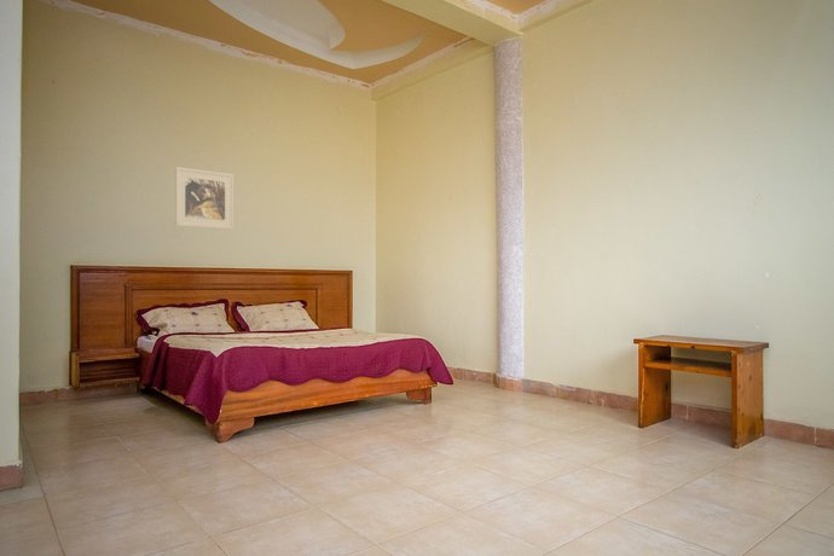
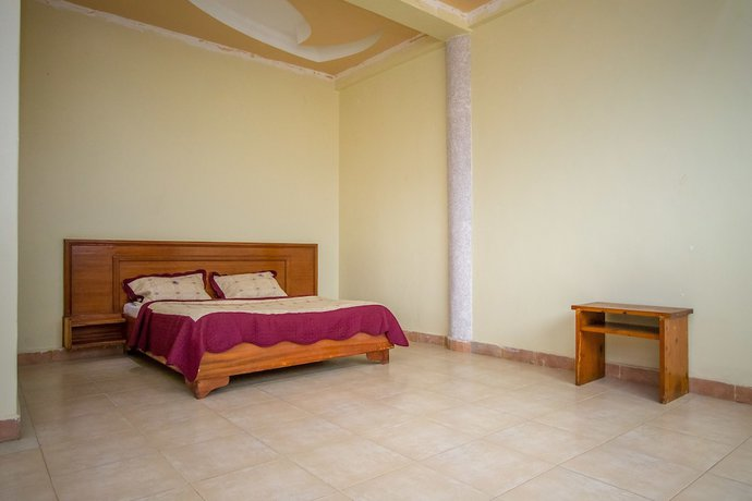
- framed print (204, 198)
